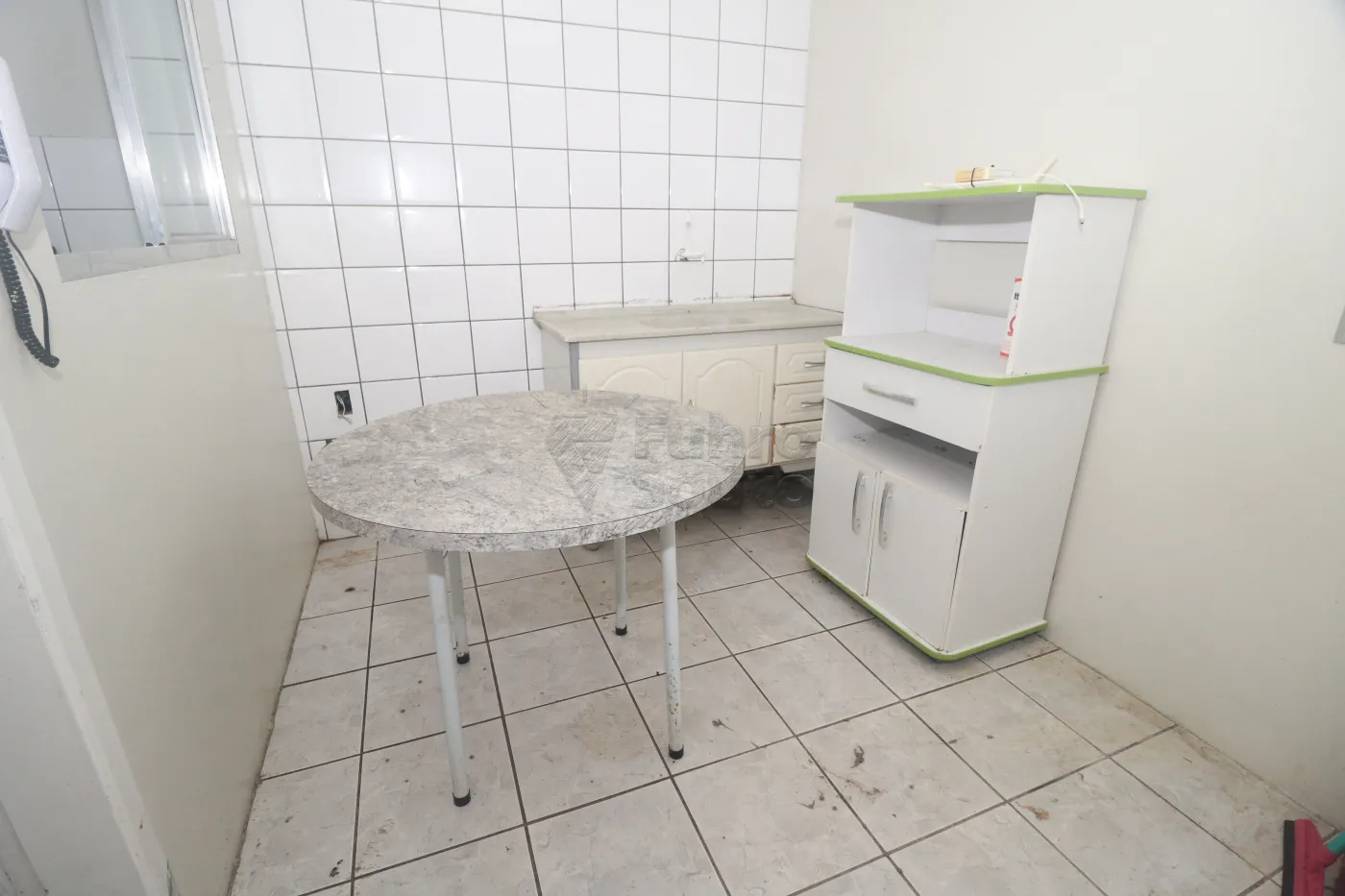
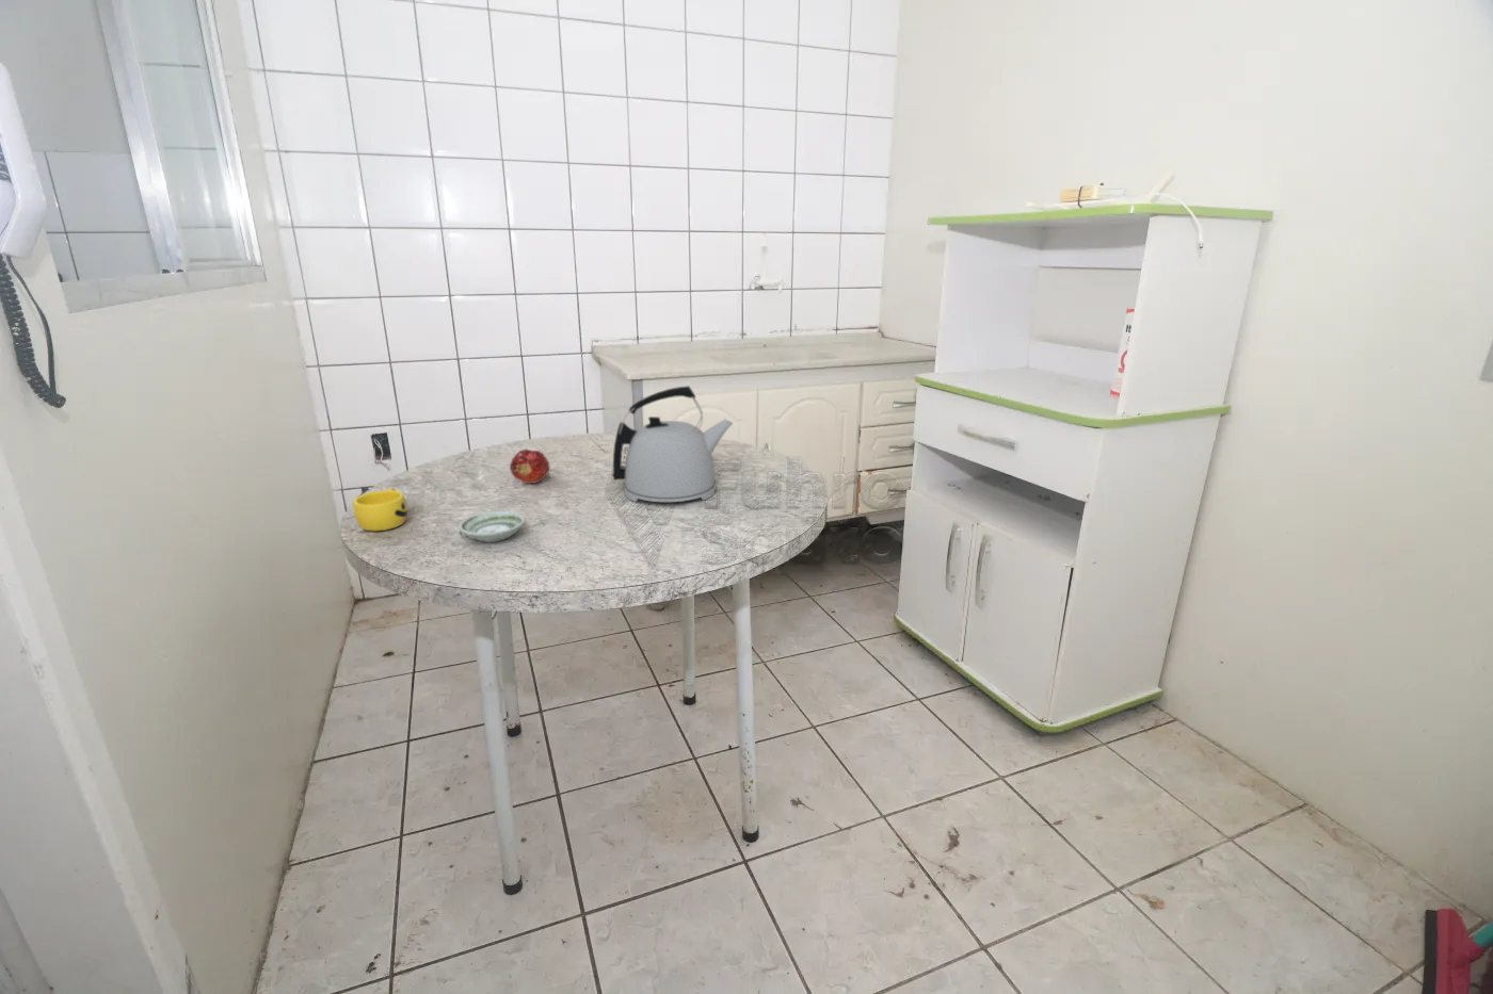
+ fruit (531, 466)
+ saucer (493, 528)
+ kettle (670, 439)
+ cup (384, 508)
